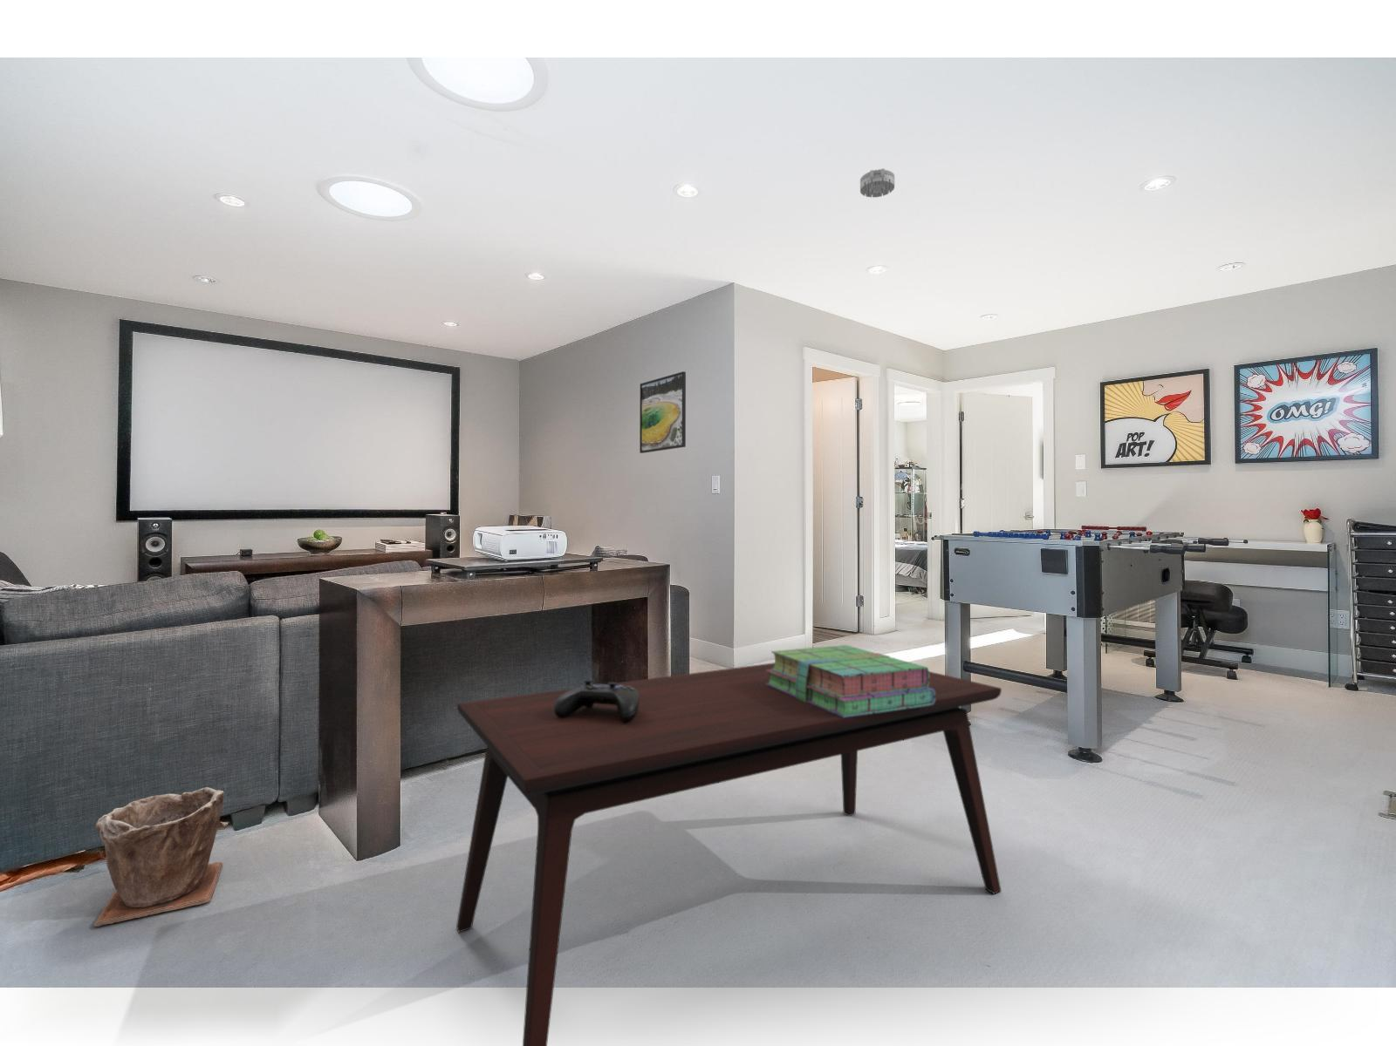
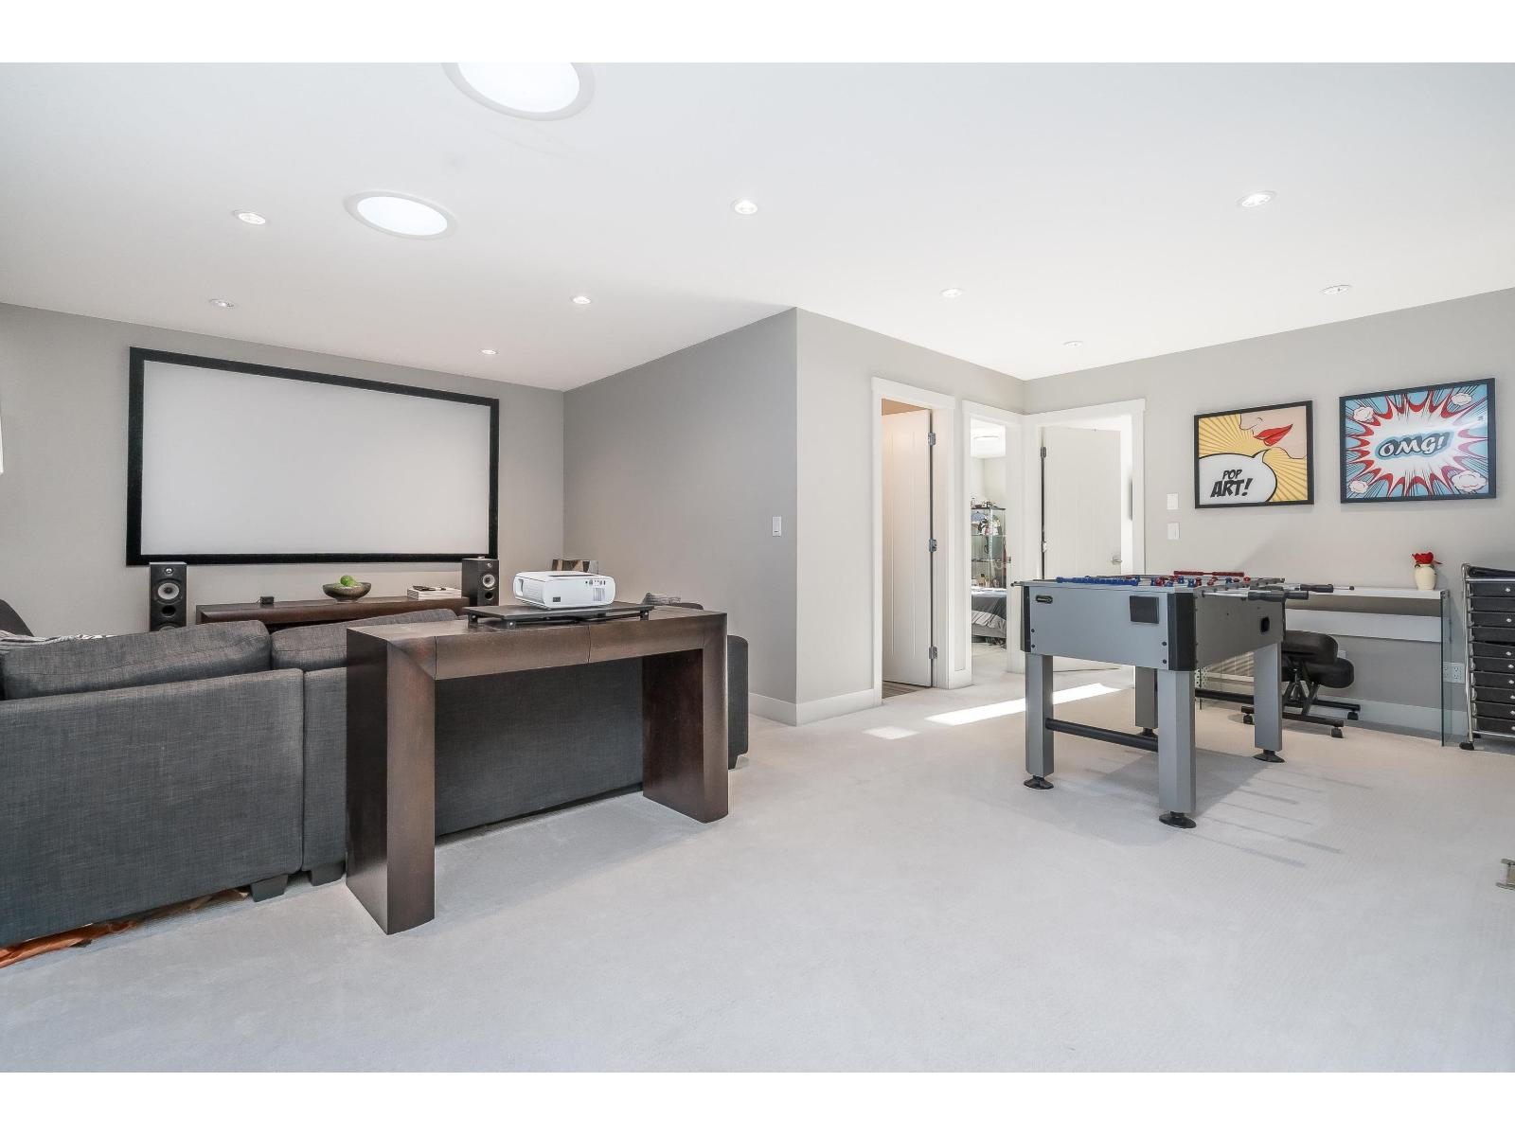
- coffee table (736, 778)
- stack of books (845, 675)
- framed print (662, 414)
- control (602, 697)
- smoke detector (877, 182)
- plant pot (163, 846)
